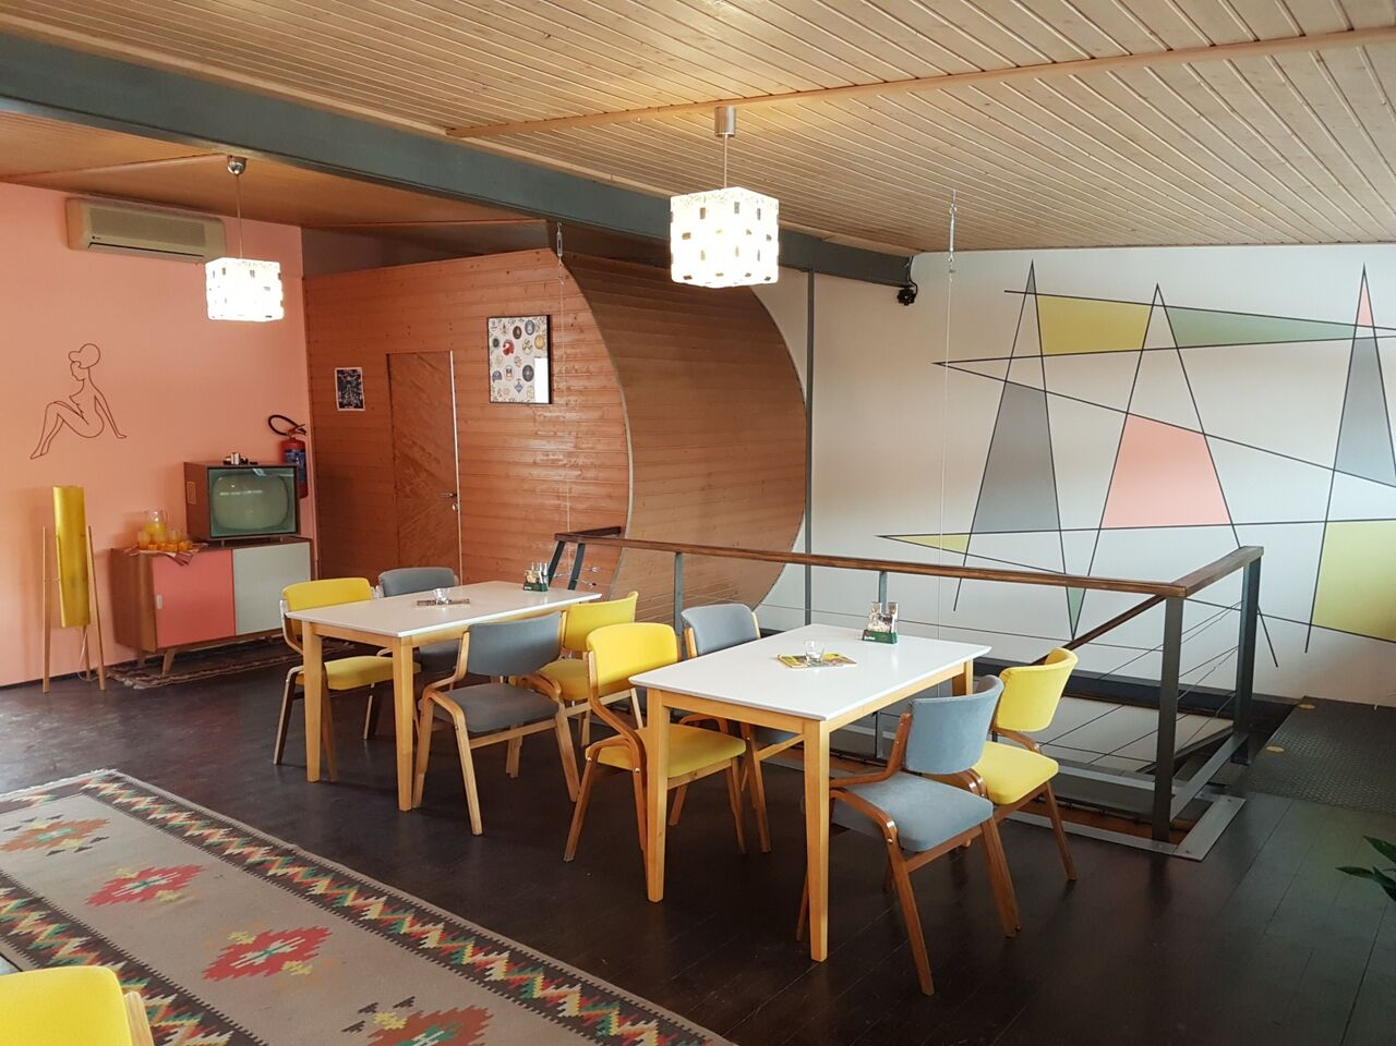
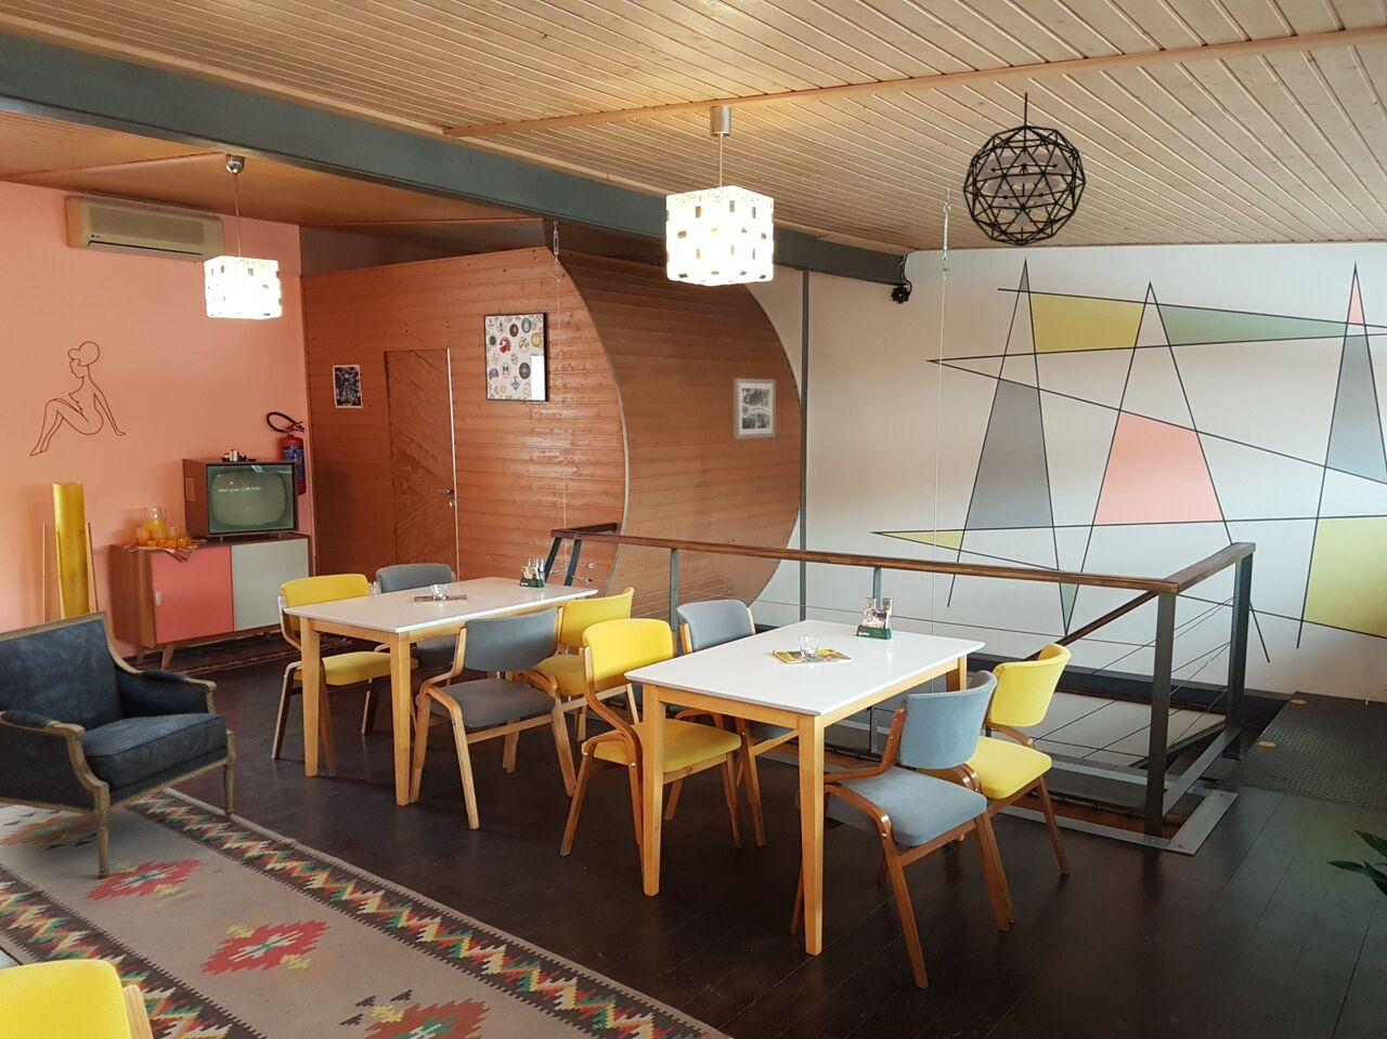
+ pendant light (1023, 170)
+ armchair (103, 733)
+ wall art (755, 408)
